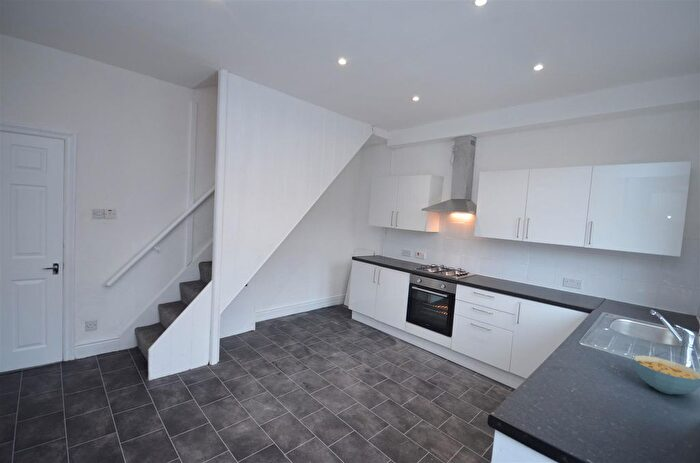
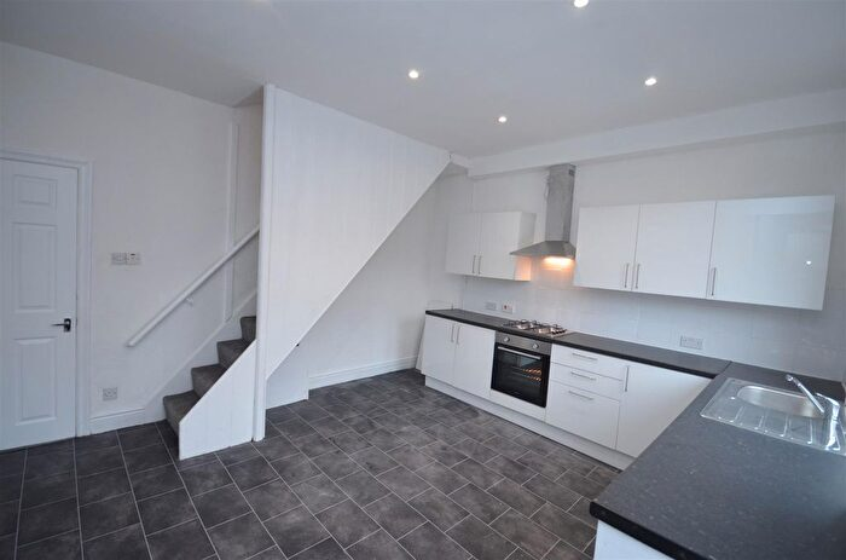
- cereal bowl (664, 378)
